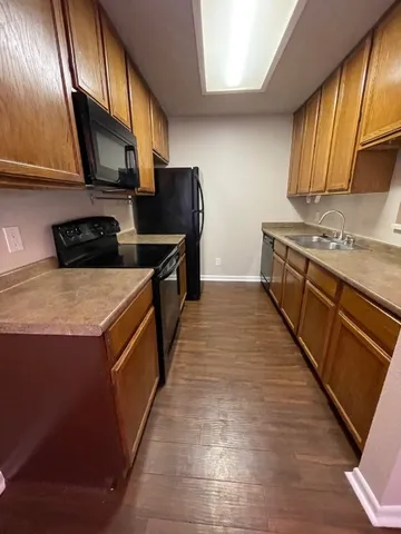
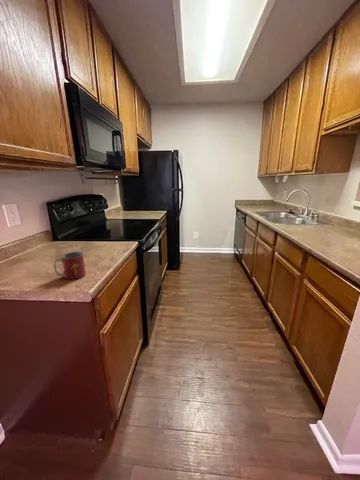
+ mug (69, 265)
